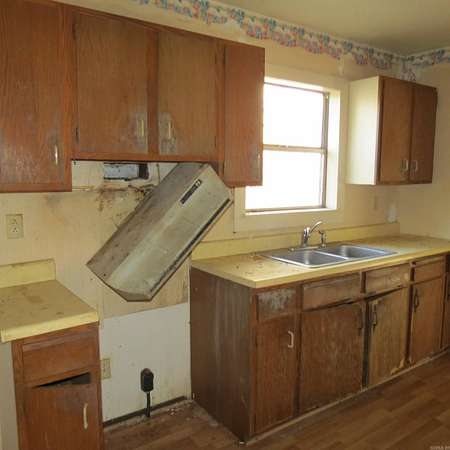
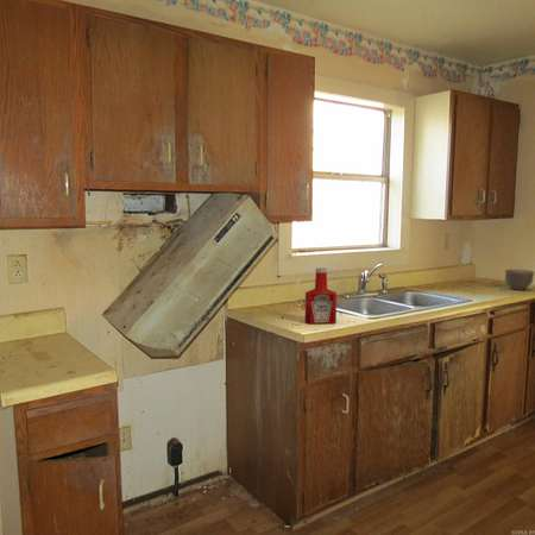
+ bowl (518, 279)
+ soap bottle (320, 295)
